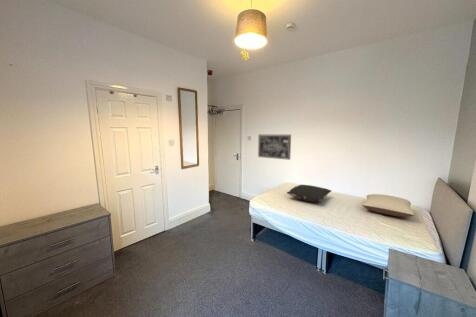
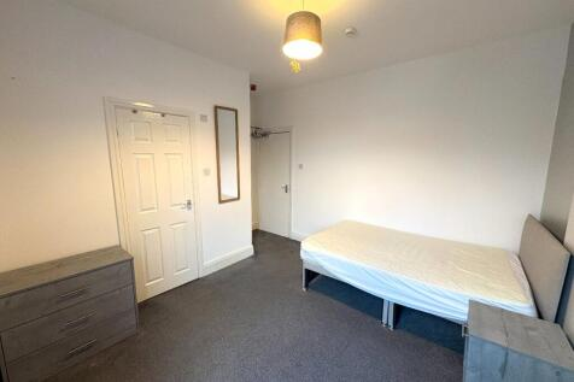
- wall art (273, 146)
- pillow (309, 192)
- pillow (387, 204)
